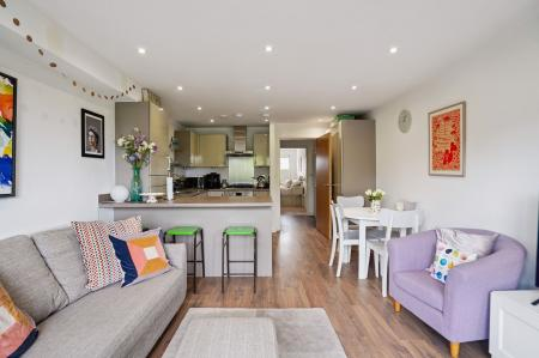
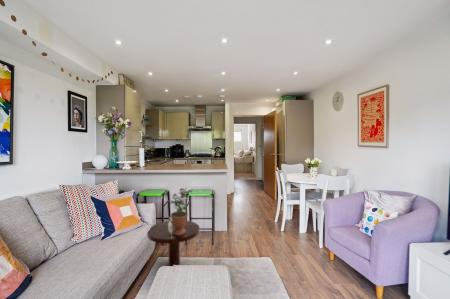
+ coffee table (174, 237)
+ potted plant (180, 208)
